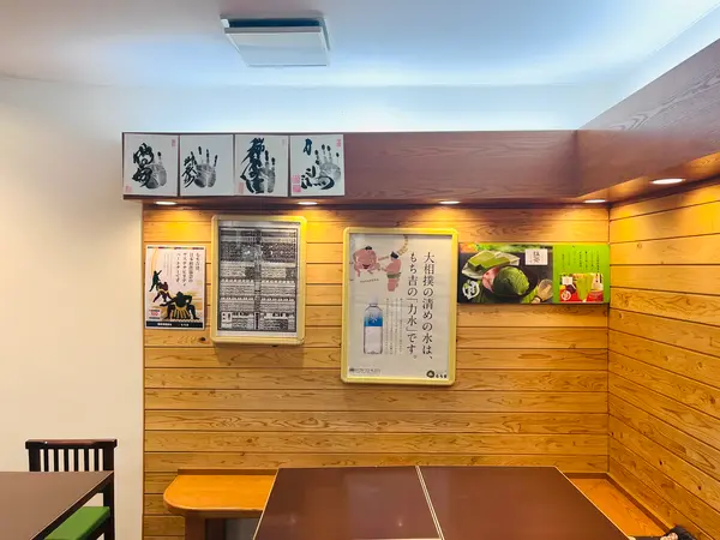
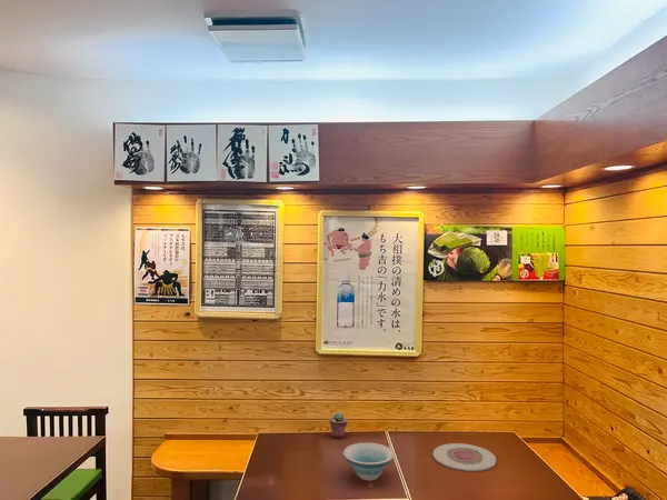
+ potted succulent (338, 423)
+ plate (464, 456)
+ bowl (368, 464)
